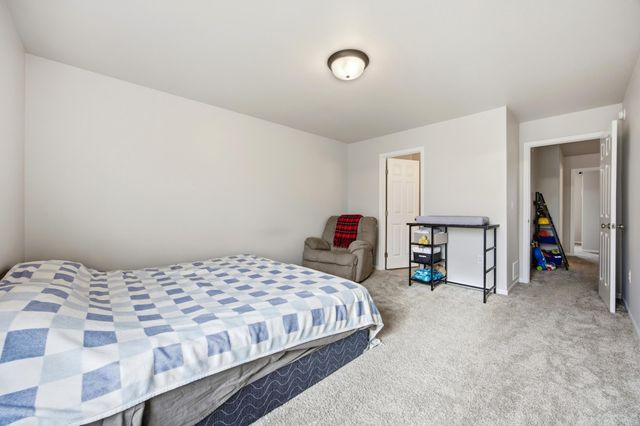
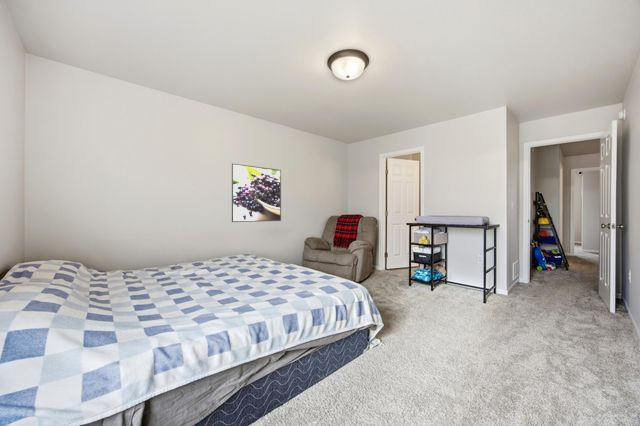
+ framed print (258, 194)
